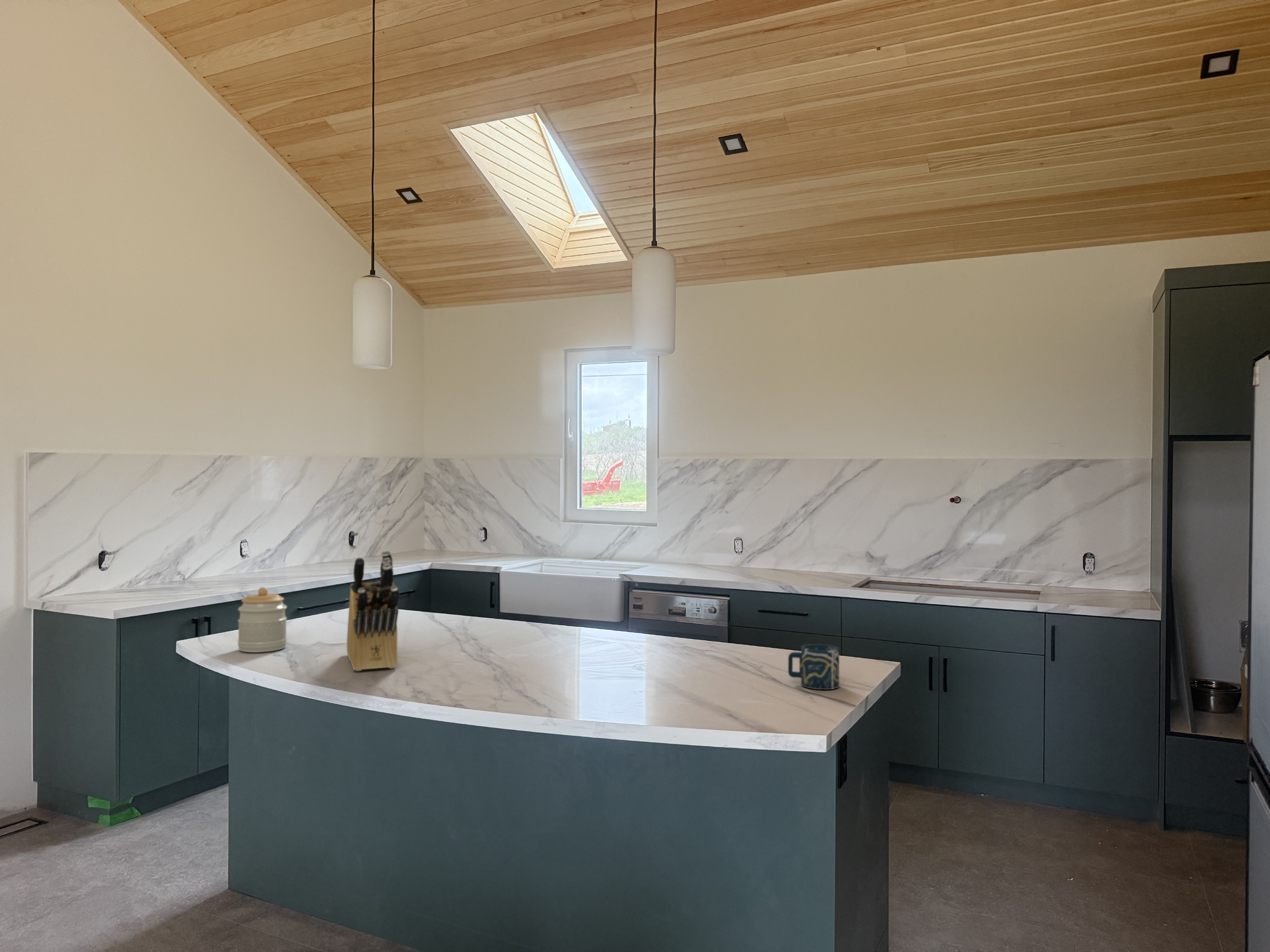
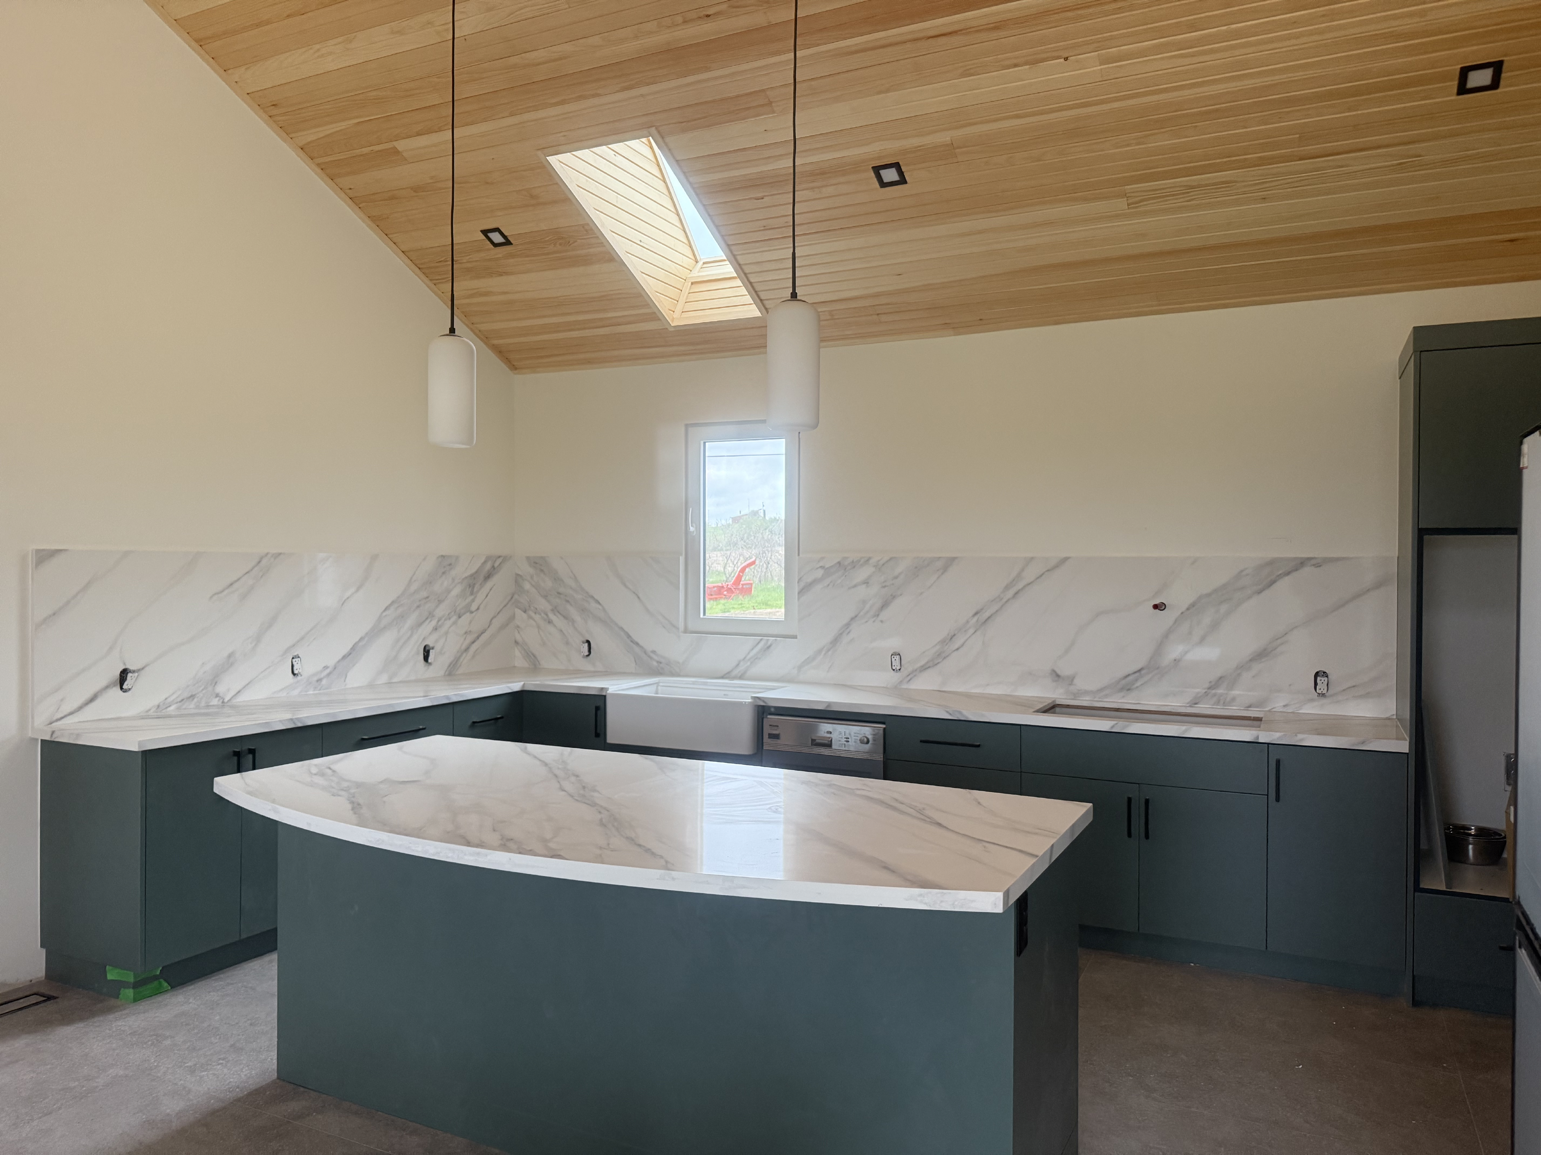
- knife block (372, 606)
- jar (263, 618)
- cup (813, 666)
